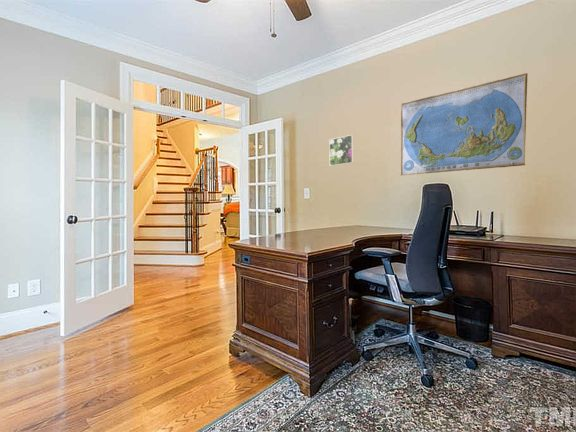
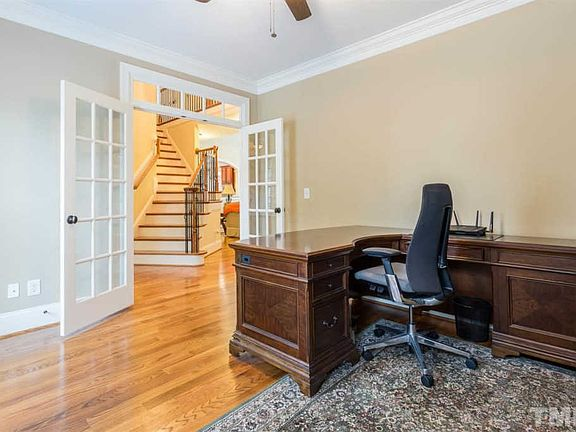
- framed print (341, 151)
- world map (456, 130)
